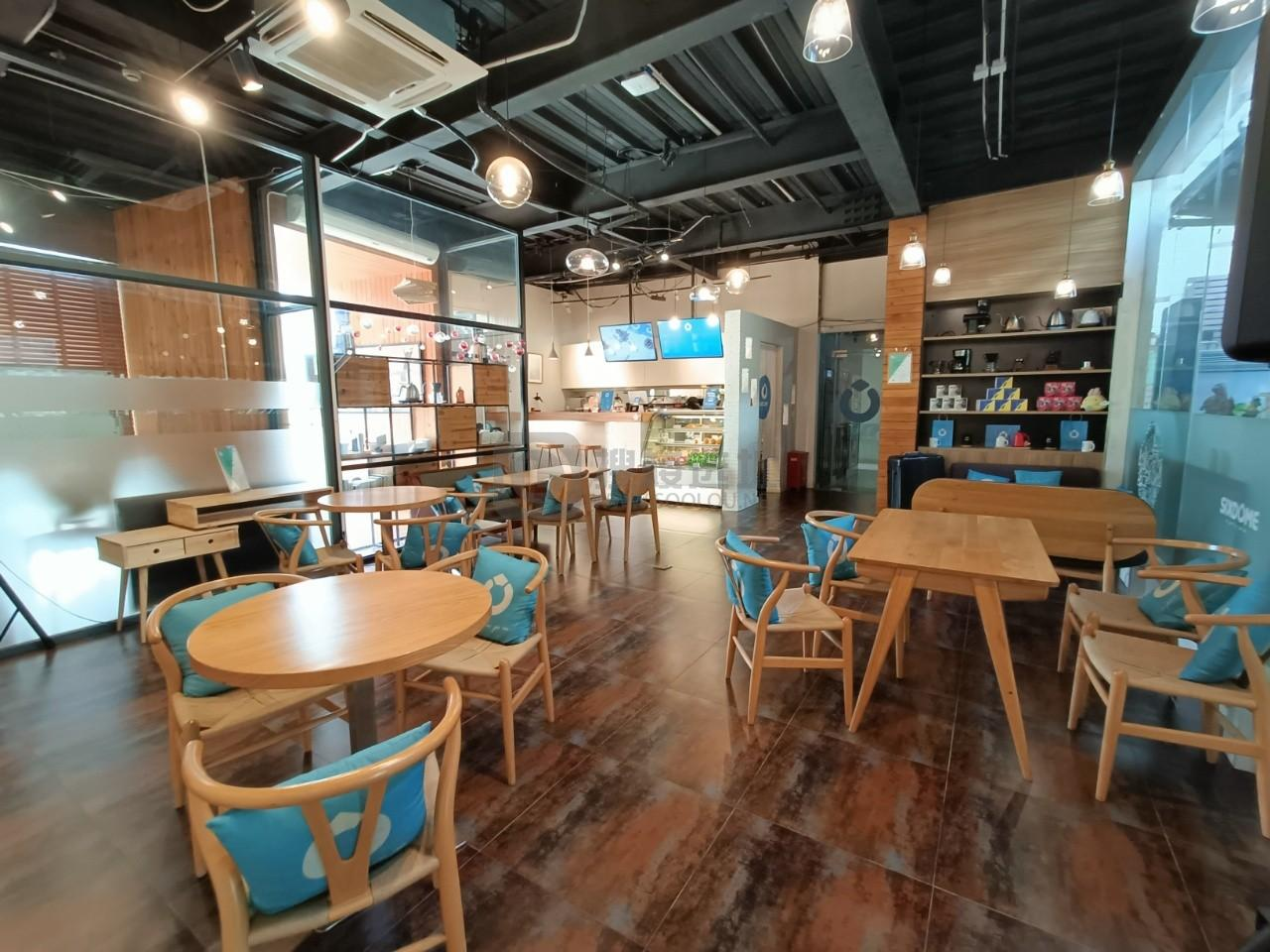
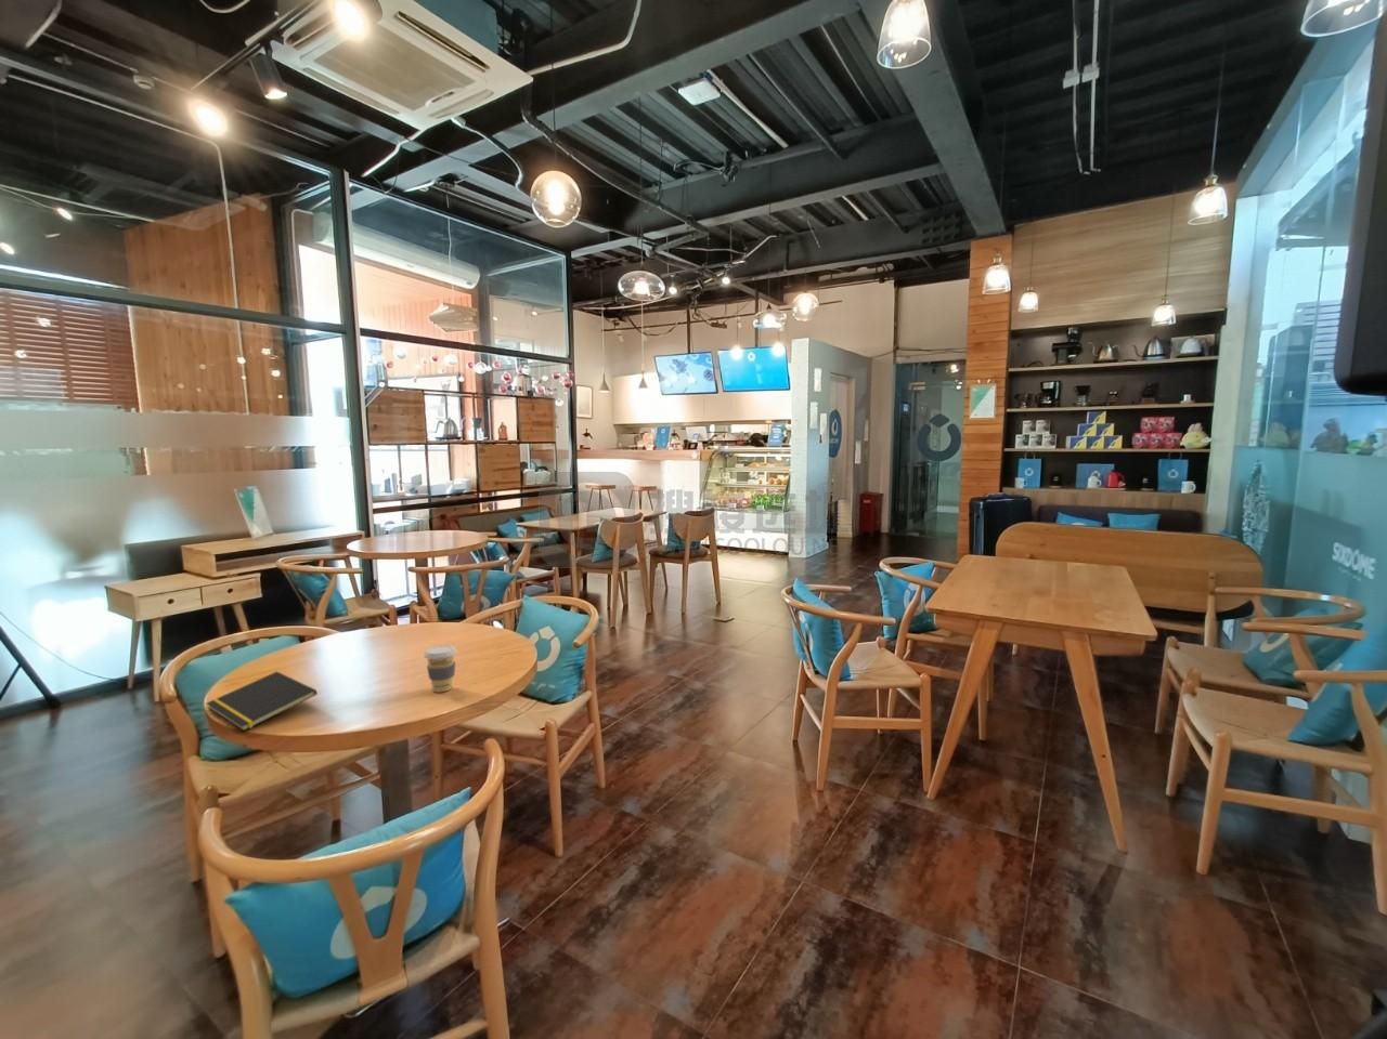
+ coffee cup (441, 669)
+ notepad (261, 698)
